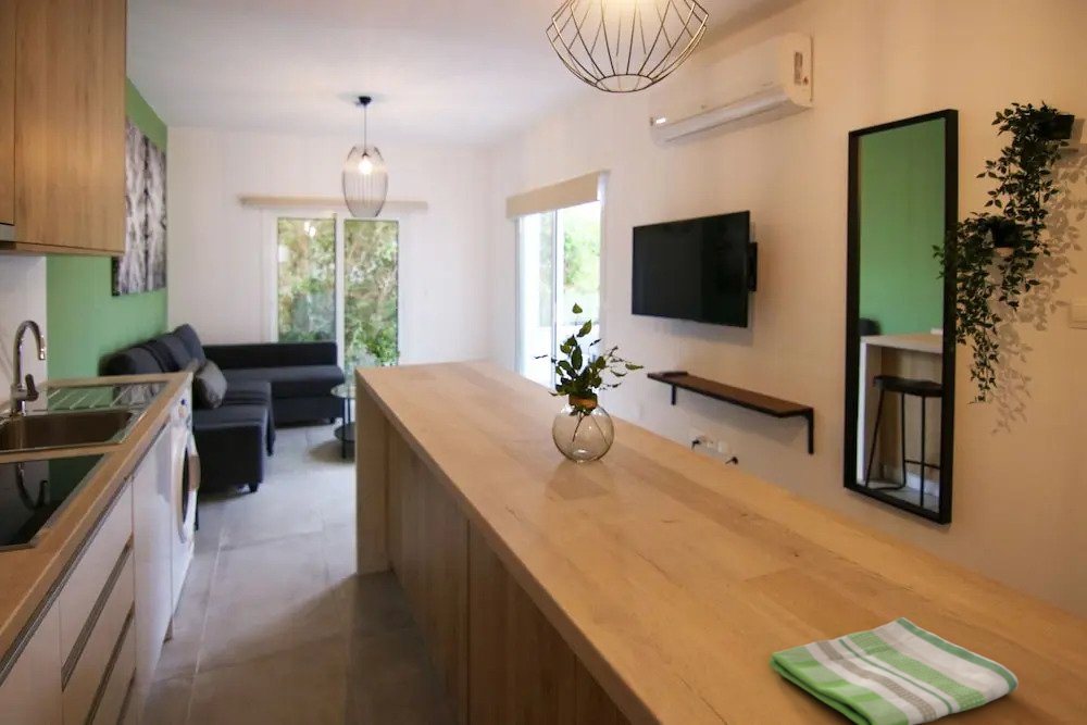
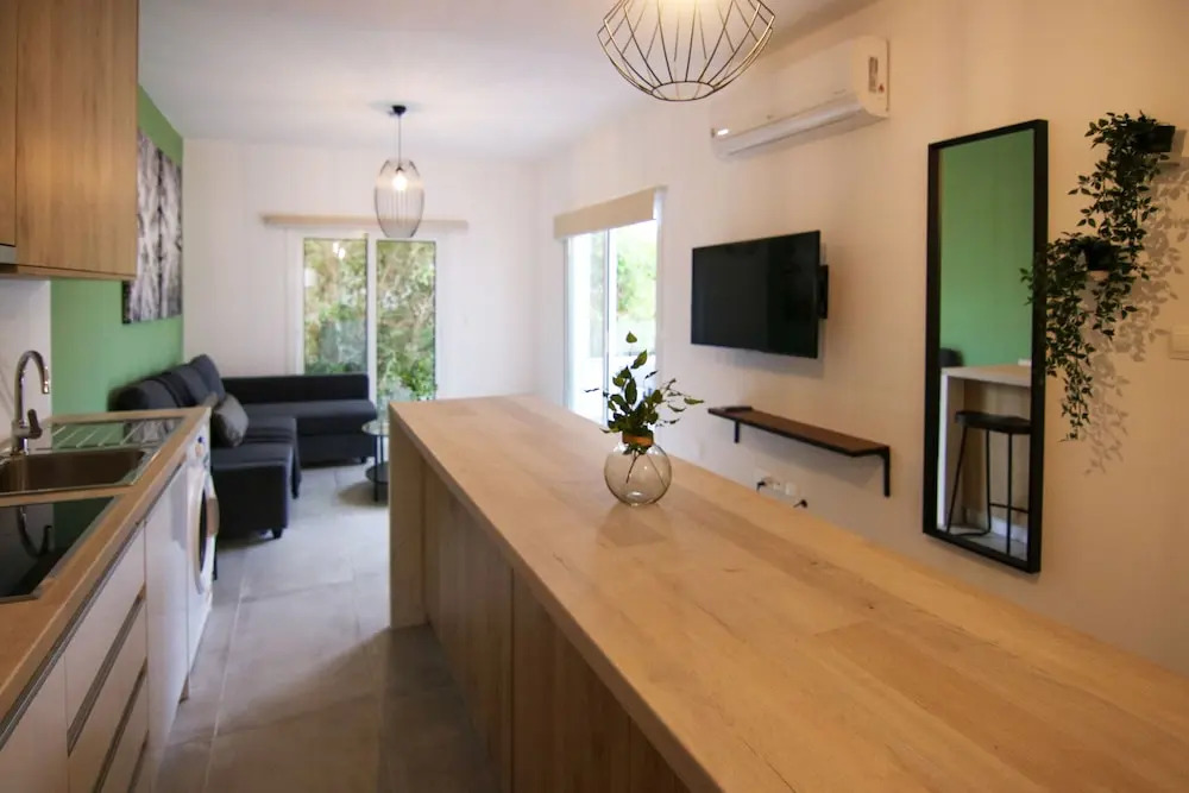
- dish towel (889, 667)
